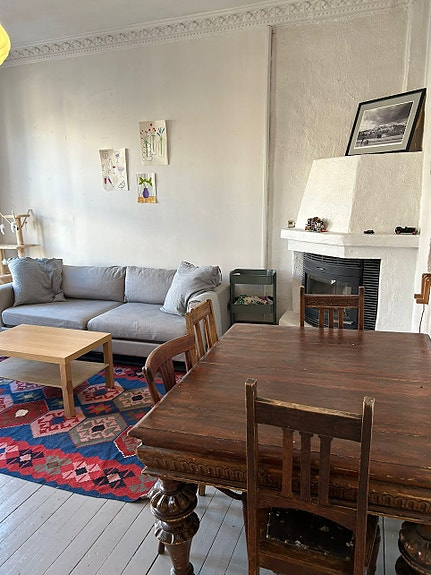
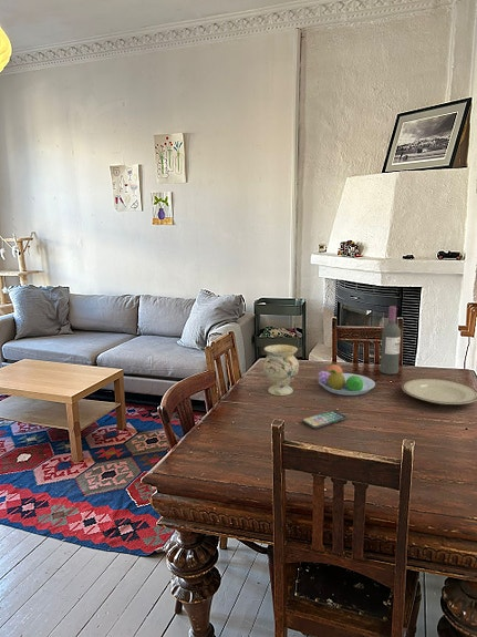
+ fruit bowl (345, 377)
+ smartphone (324, 419)
+ wine bottle (391, 339)
+ plate (438, 393)
+ vase (280, 370)
